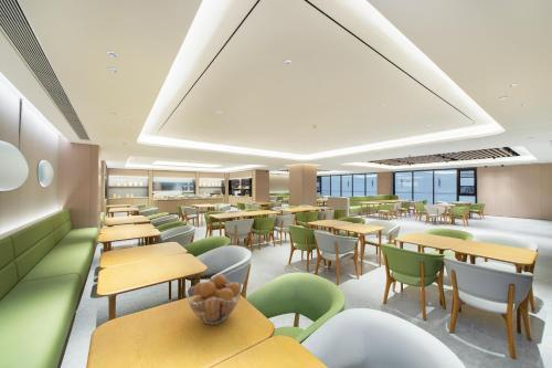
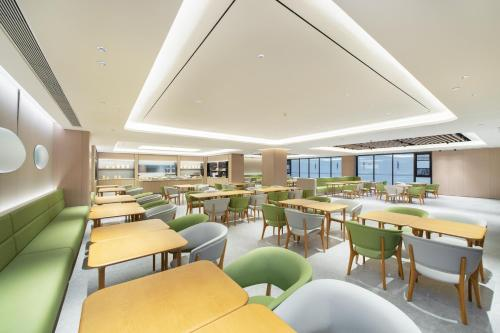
- fruit basket (214, 297)
